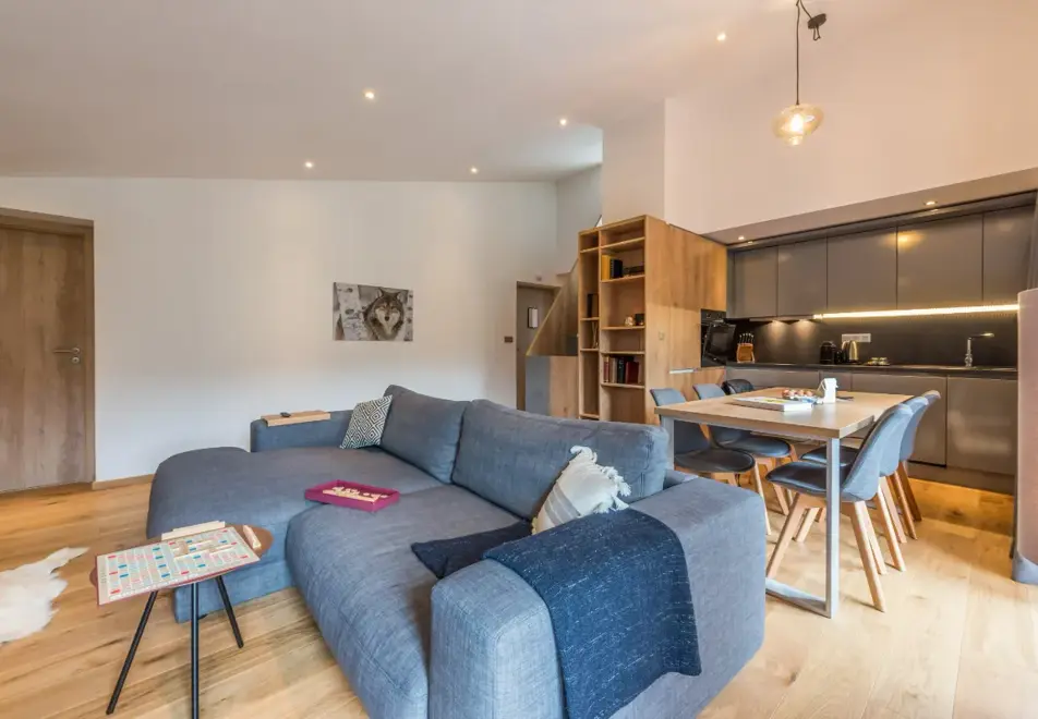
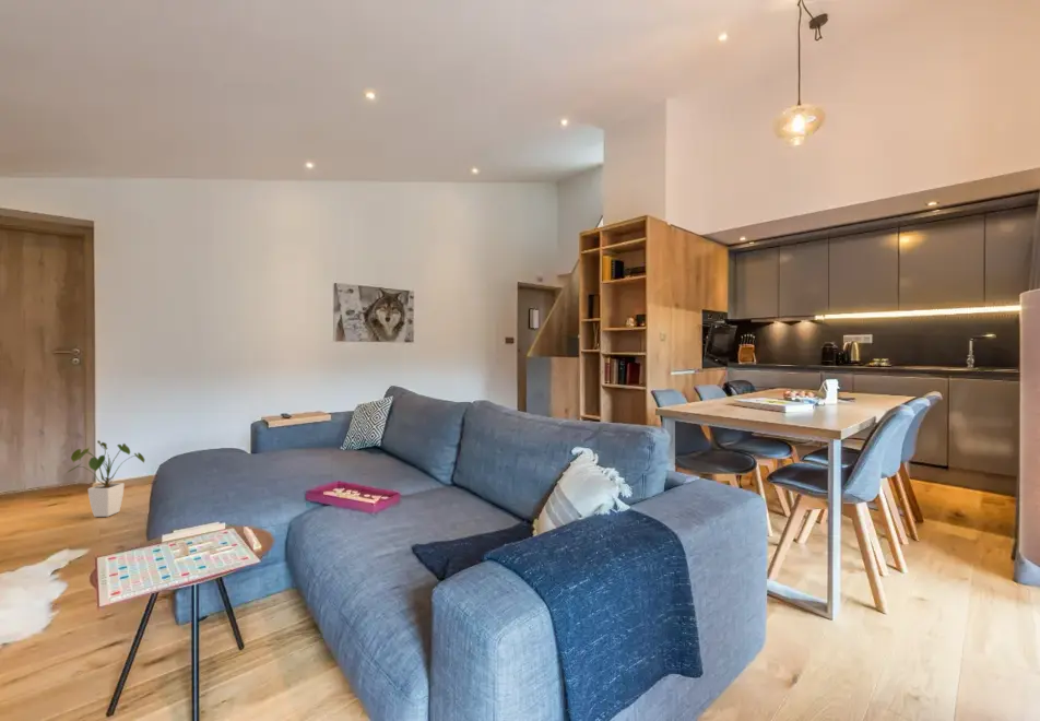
+ house plant (110, 477)
